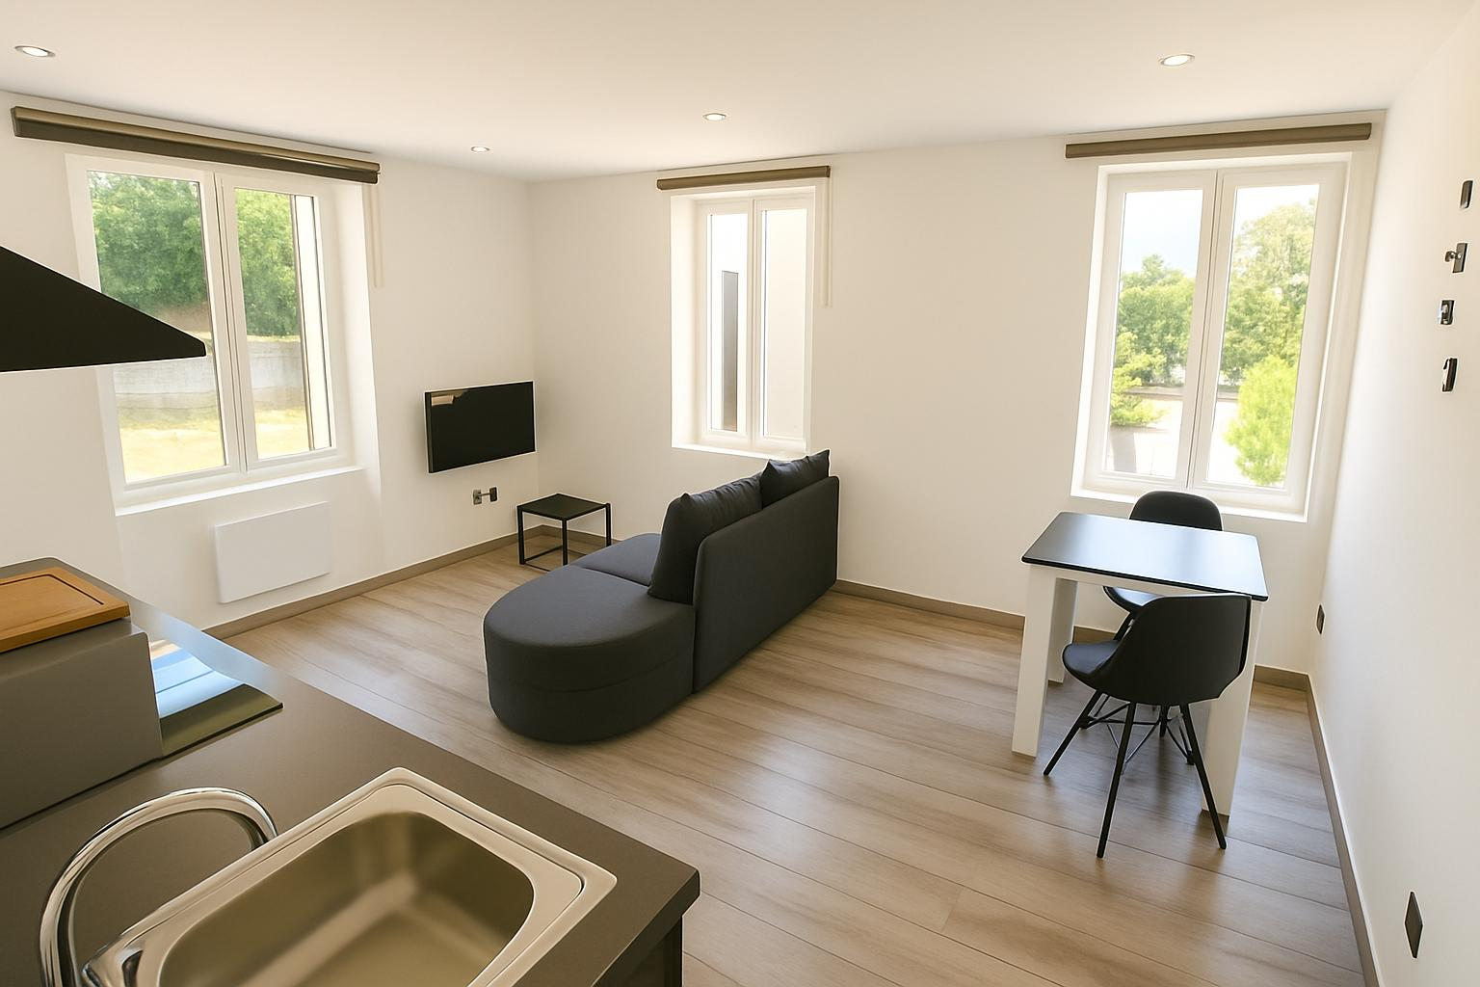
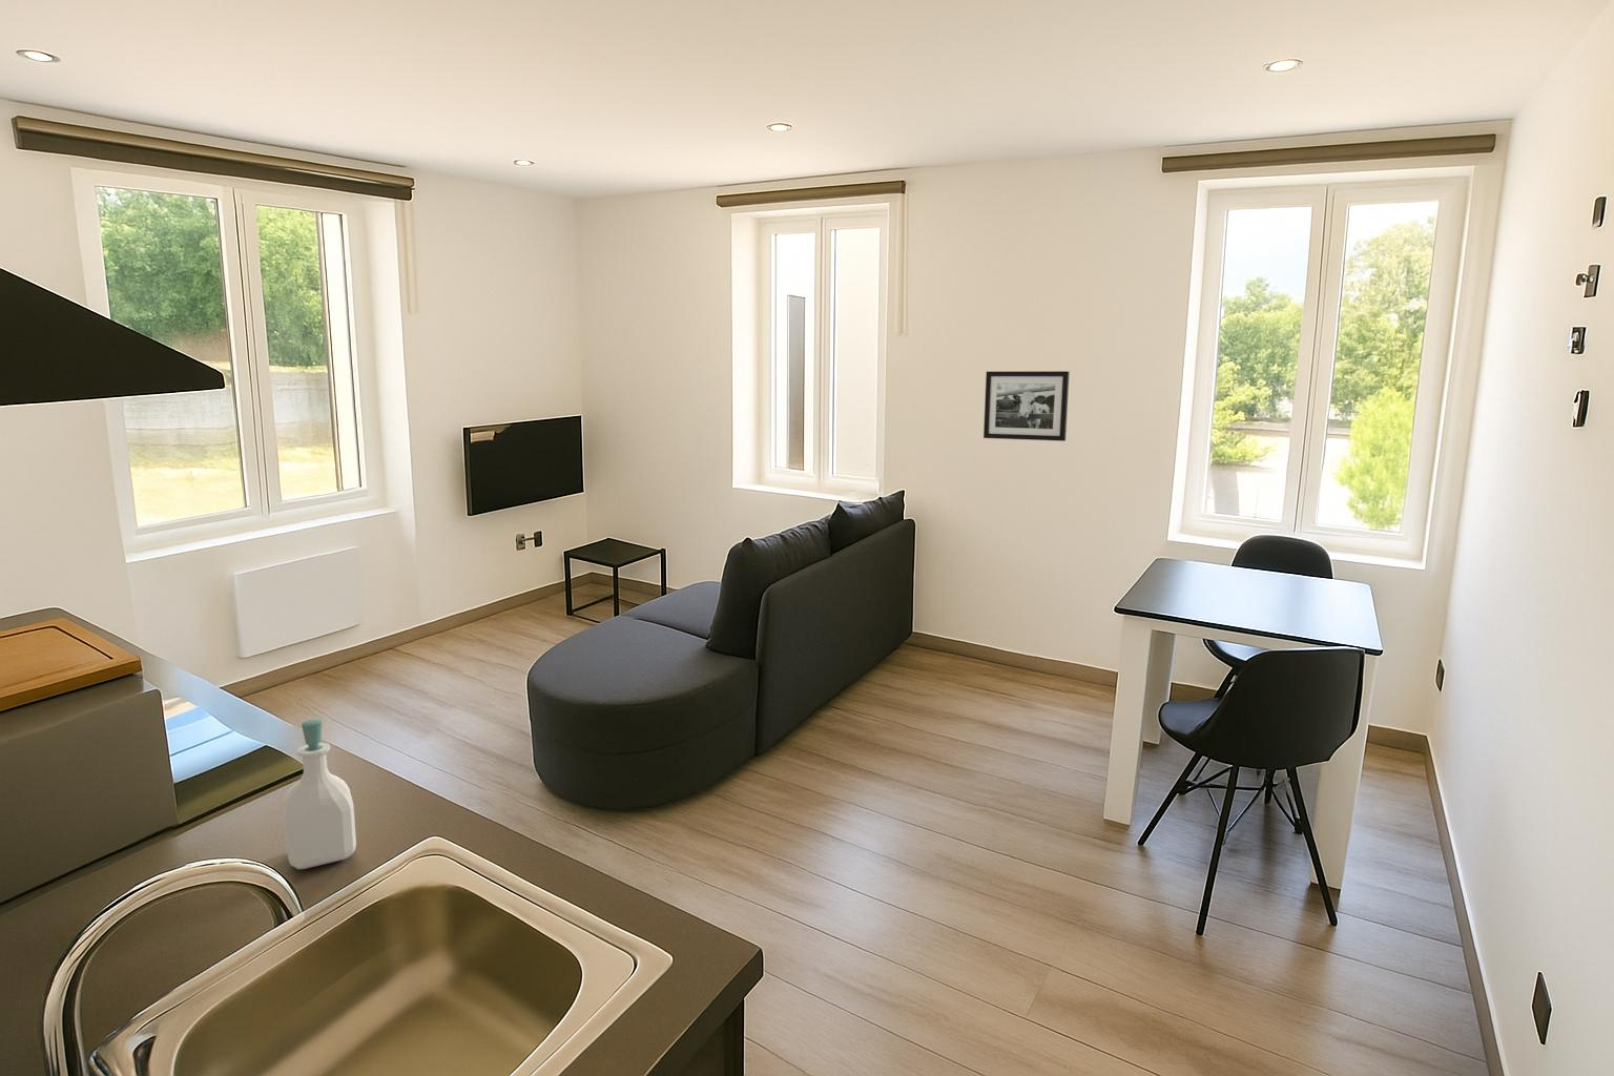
+ picture frame (1024, 406)
+ soap bottle (316, 788)
